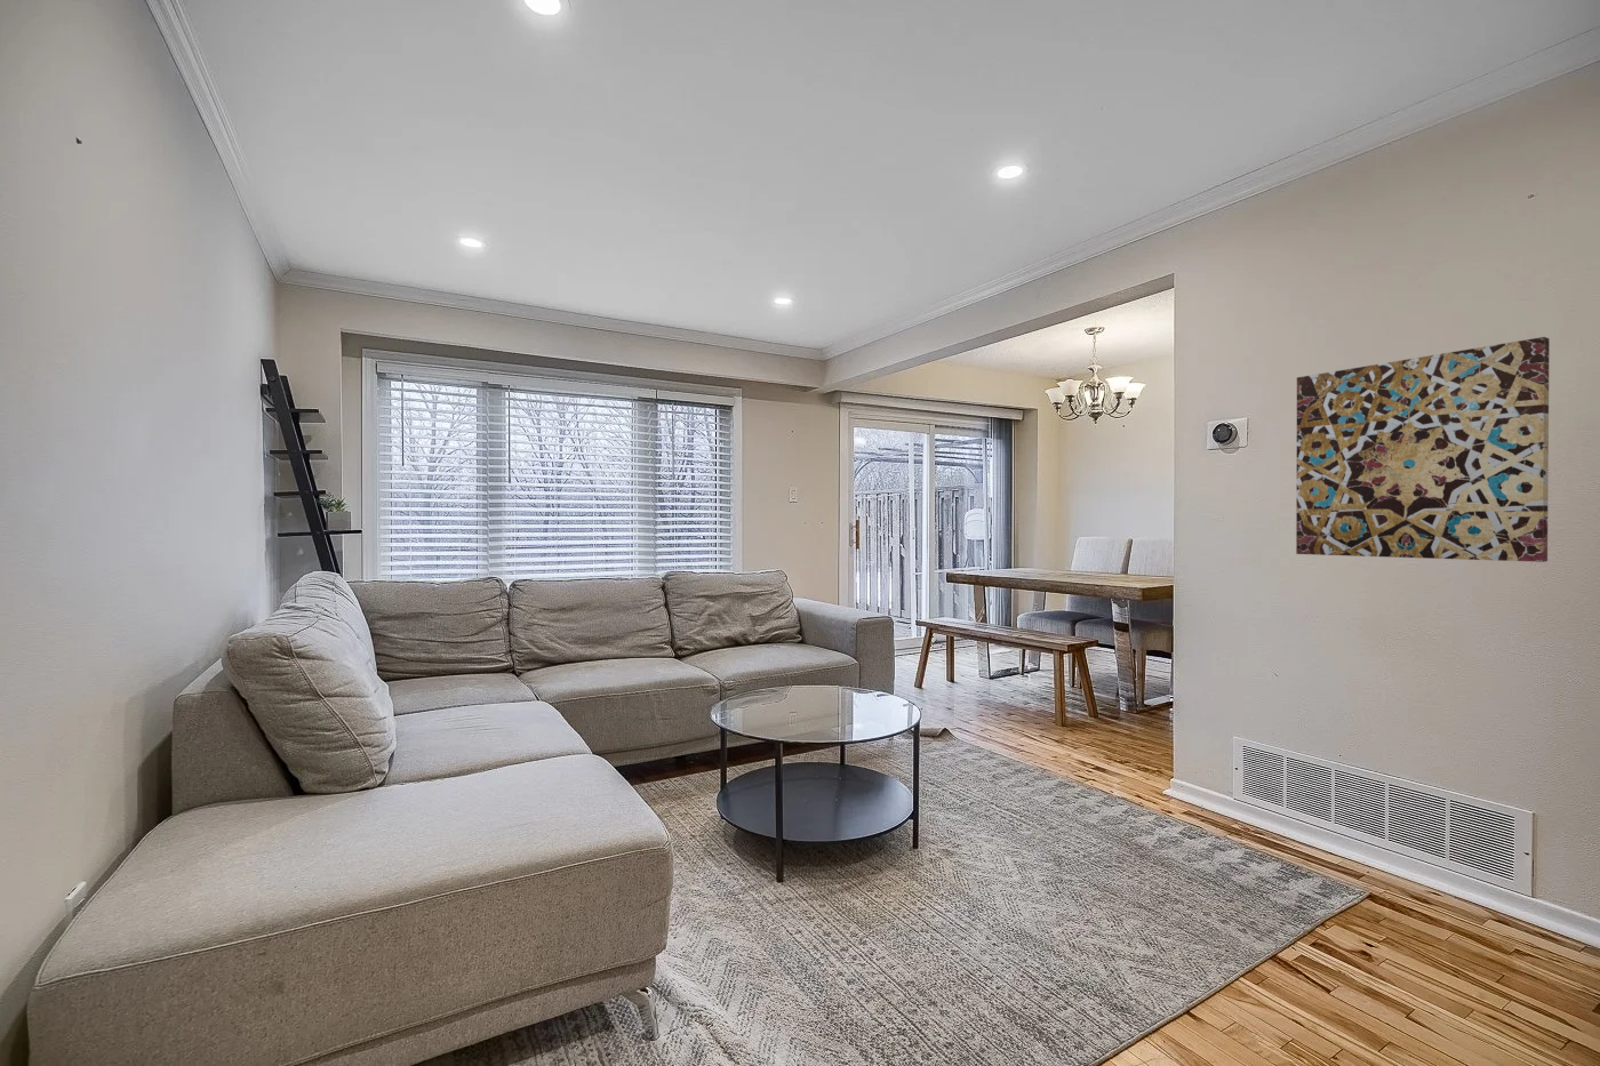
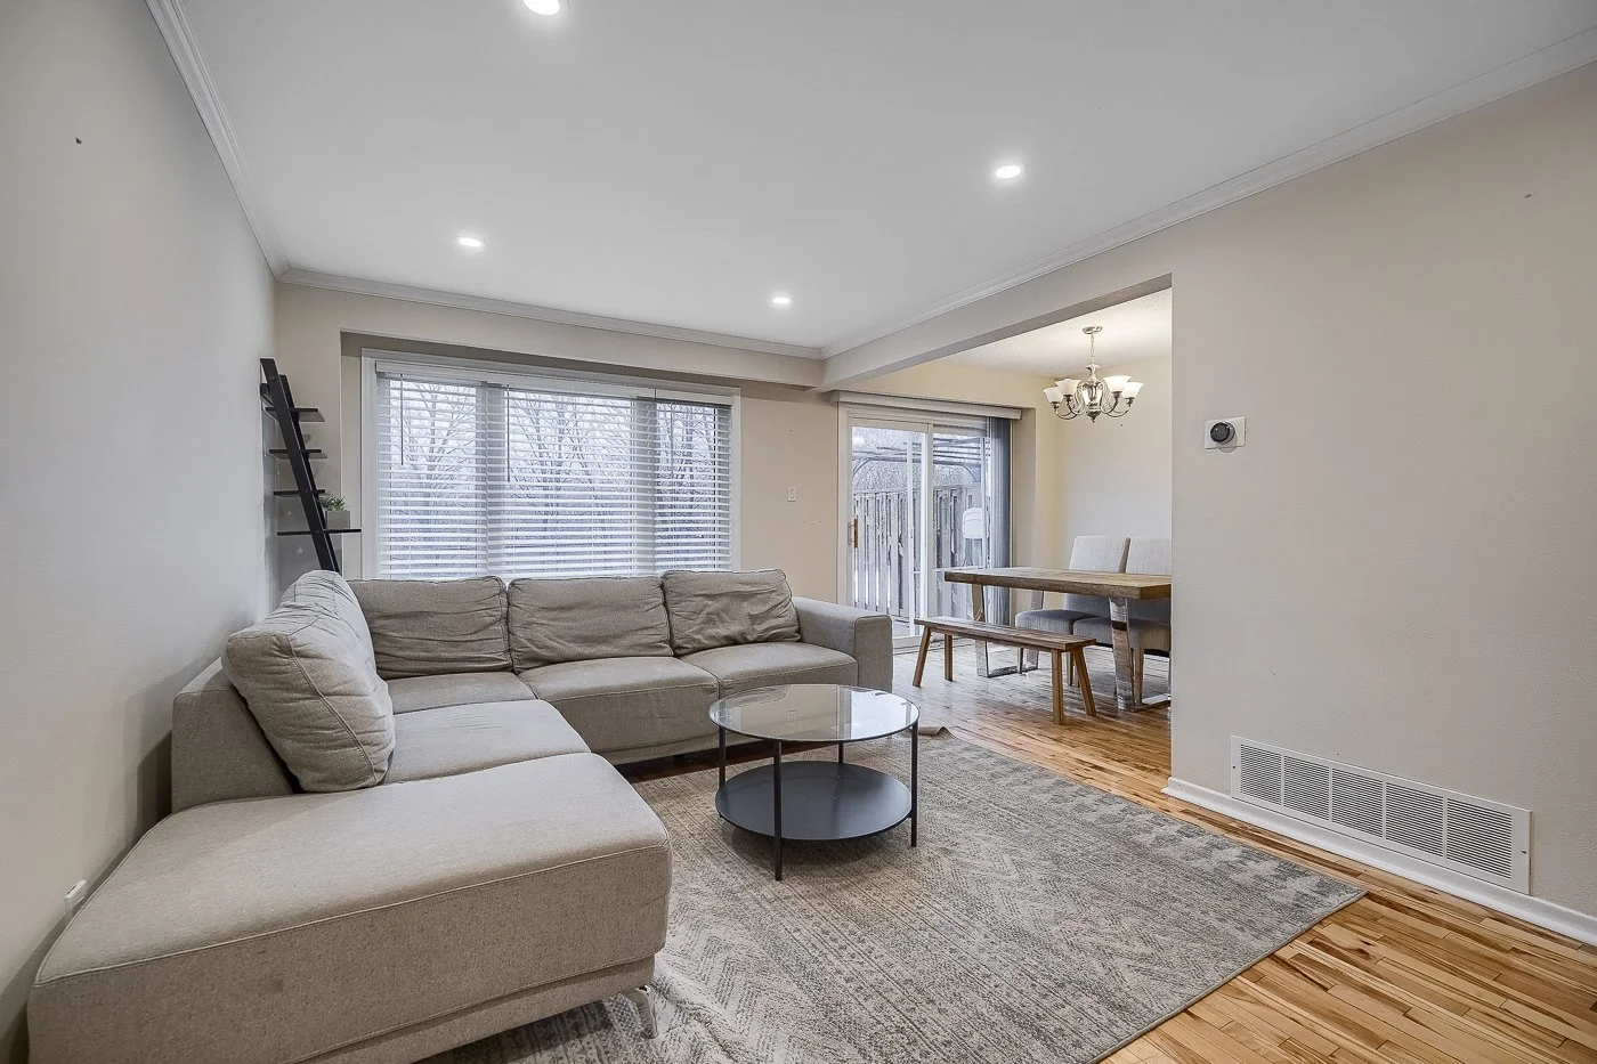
- wall art (1408, 458)
